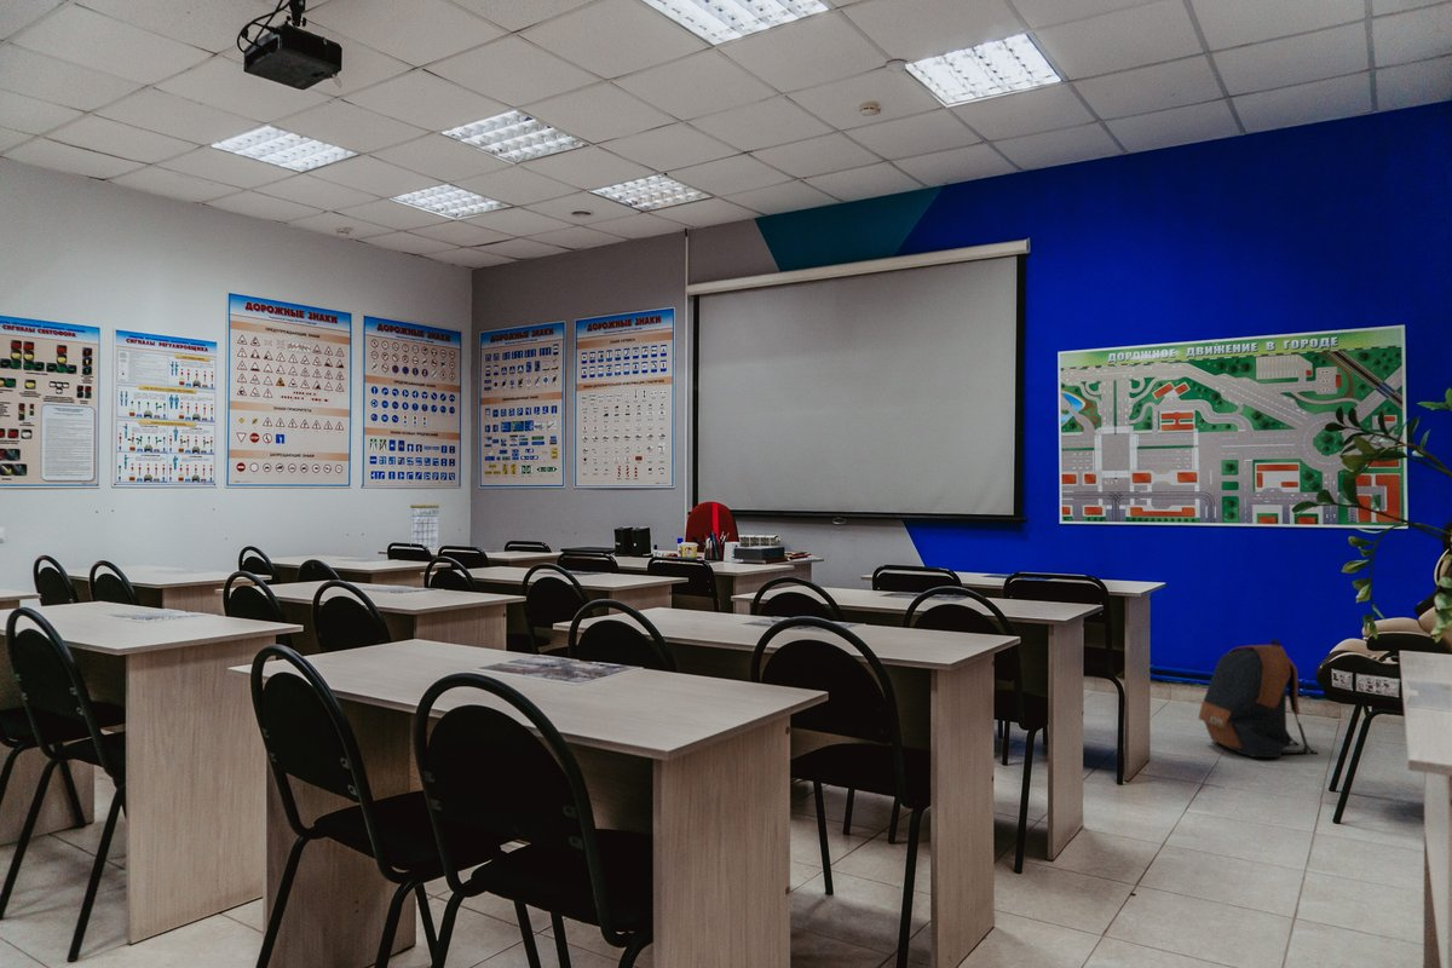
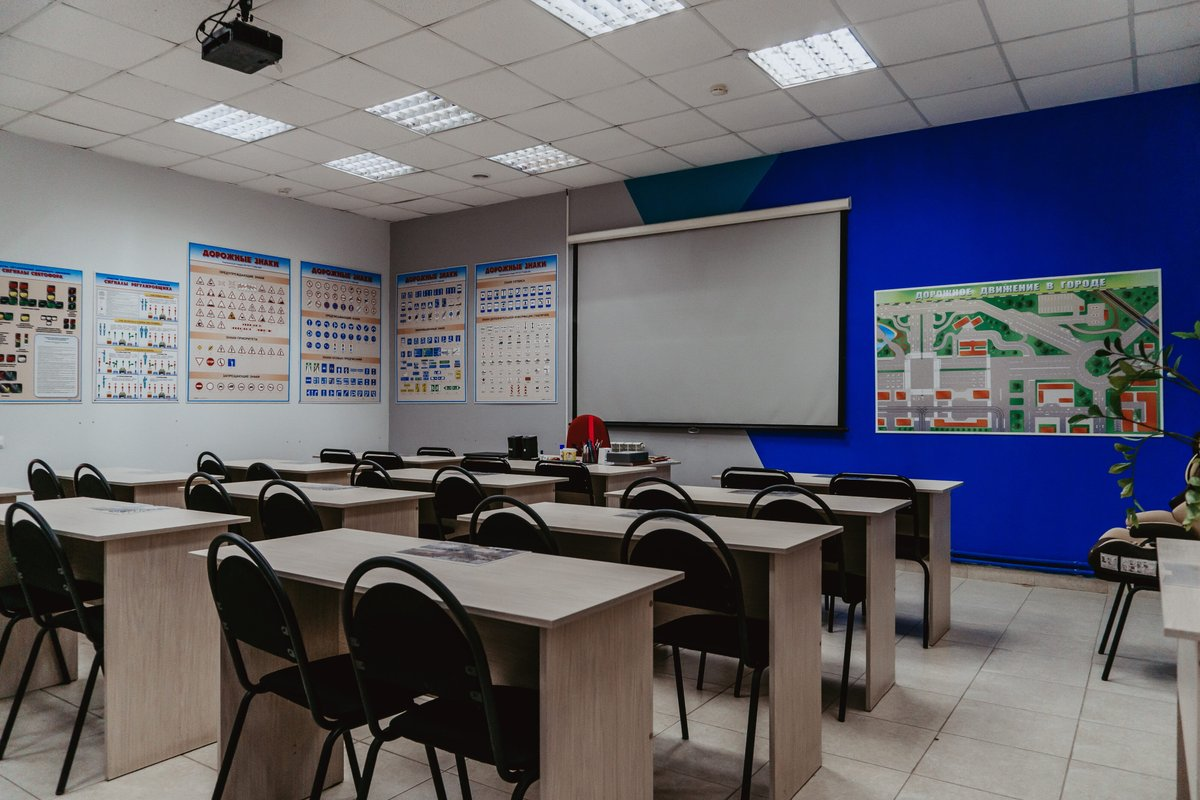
- backpack (1256, 693)
- calendar (425, 523)
